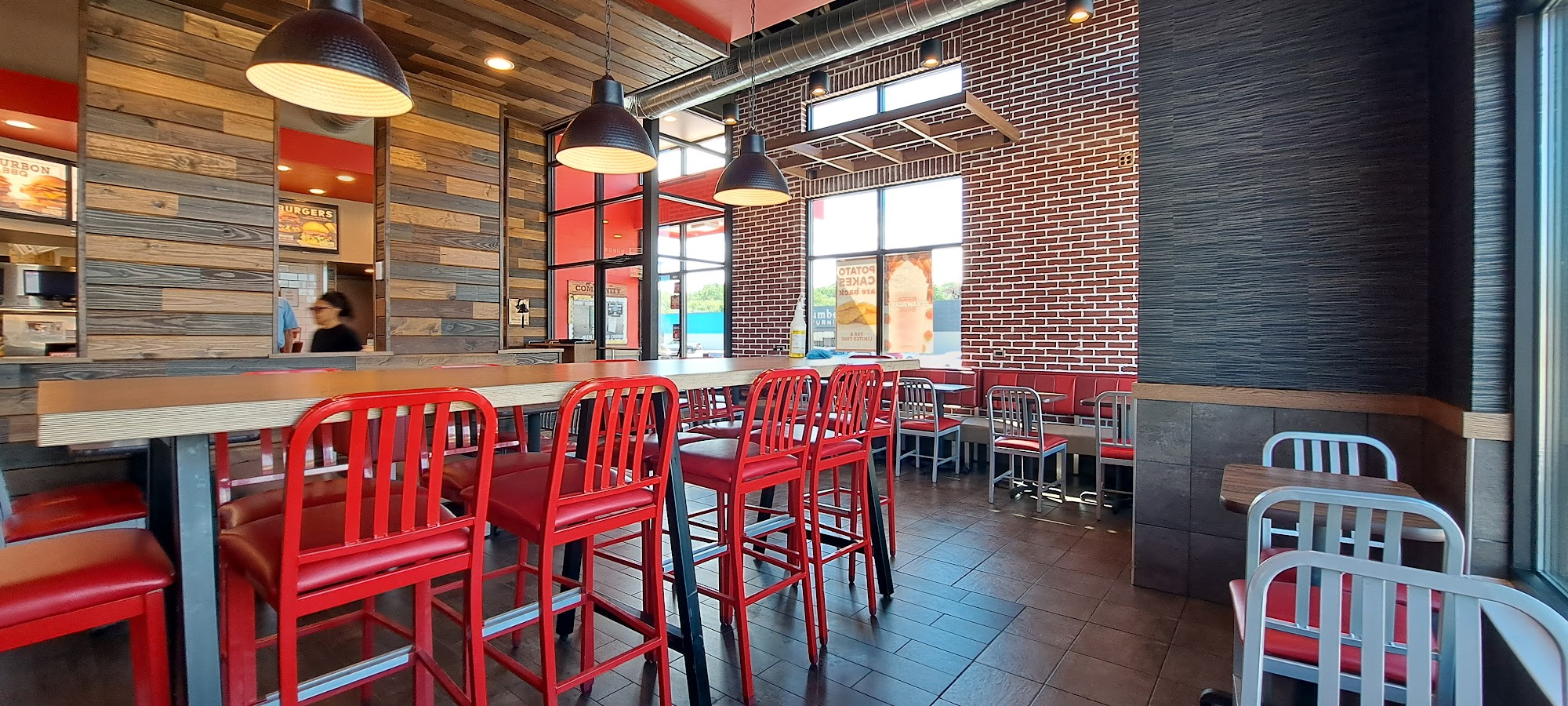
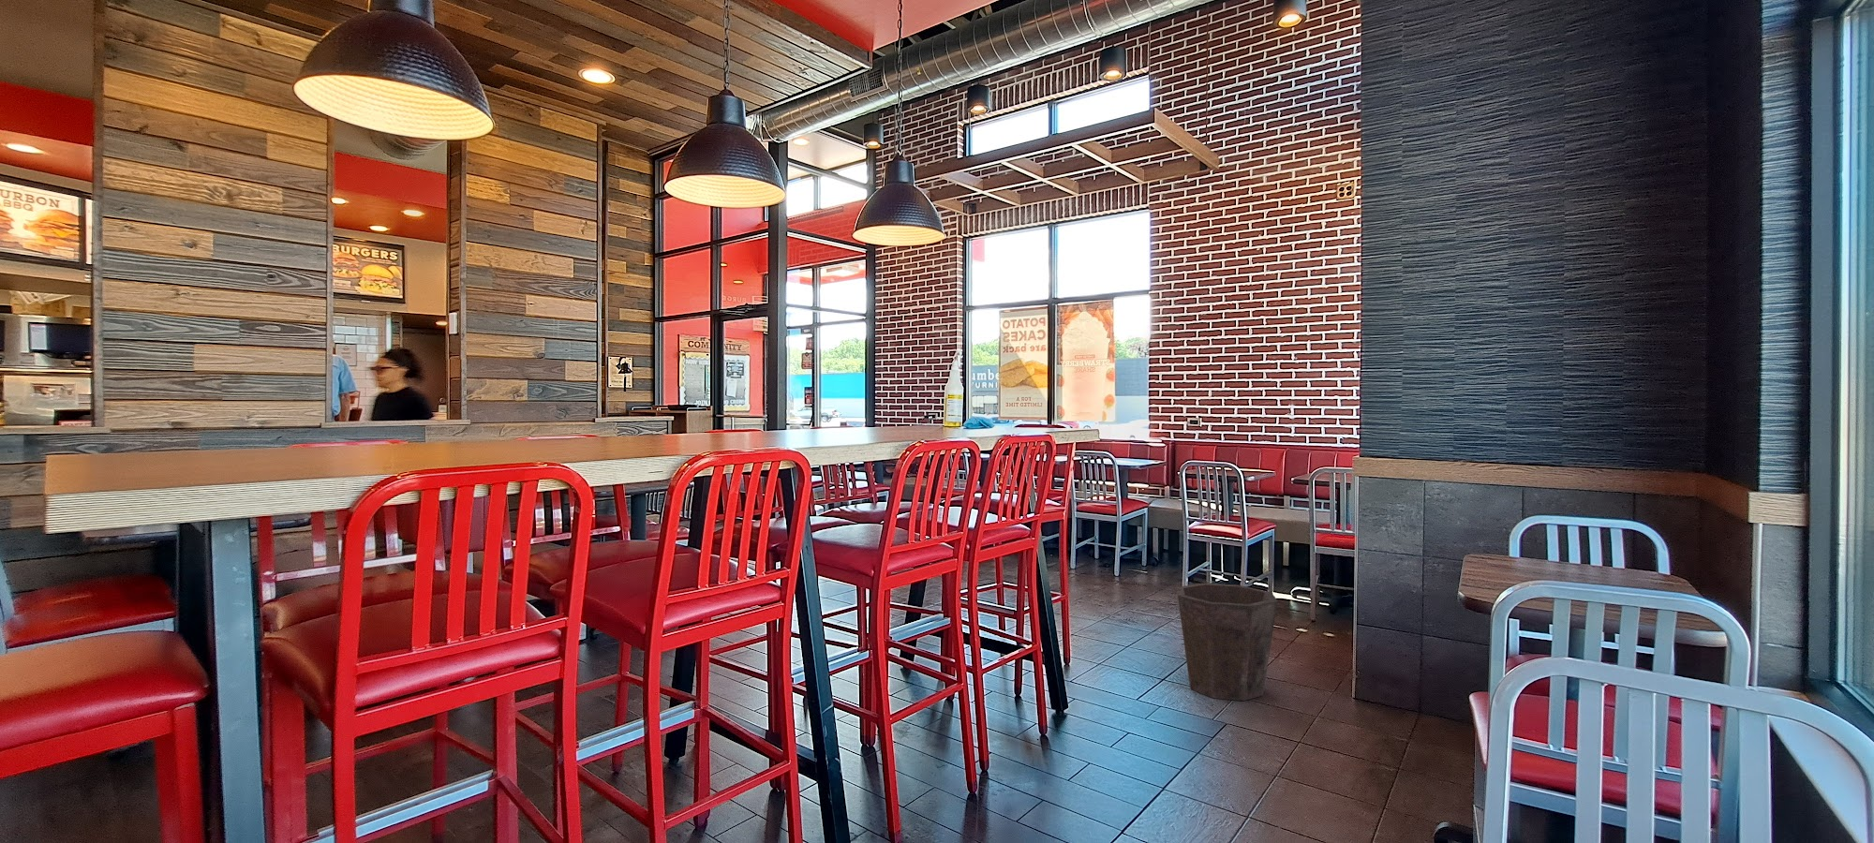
+ waste bin (1225, 641)
